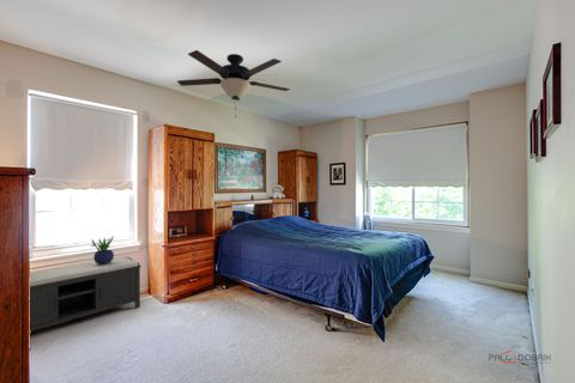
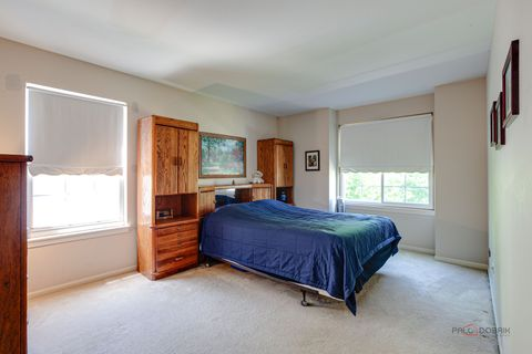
- bench (72, 293)
- potted plant (103, 249)
- ceiling fan (235, 89)
